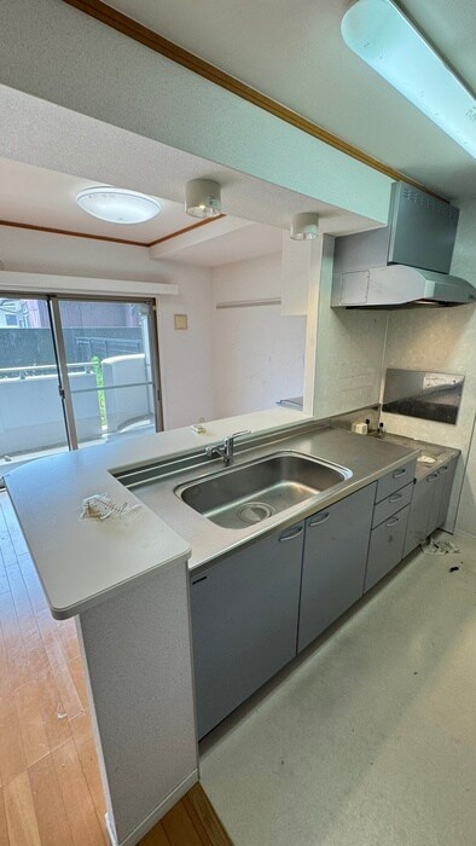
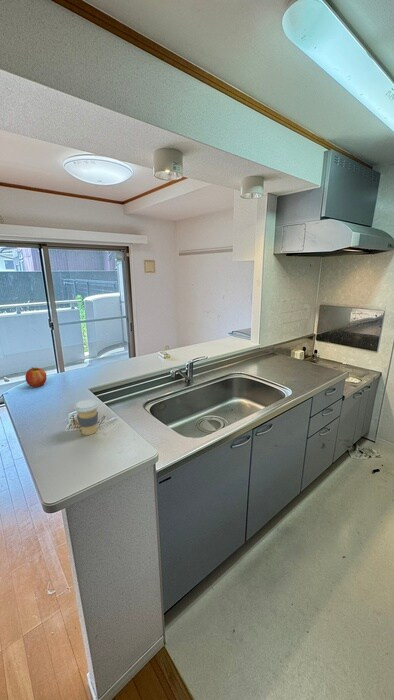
+ coffee cup (87, 417)
+ fruit (36, 376)
